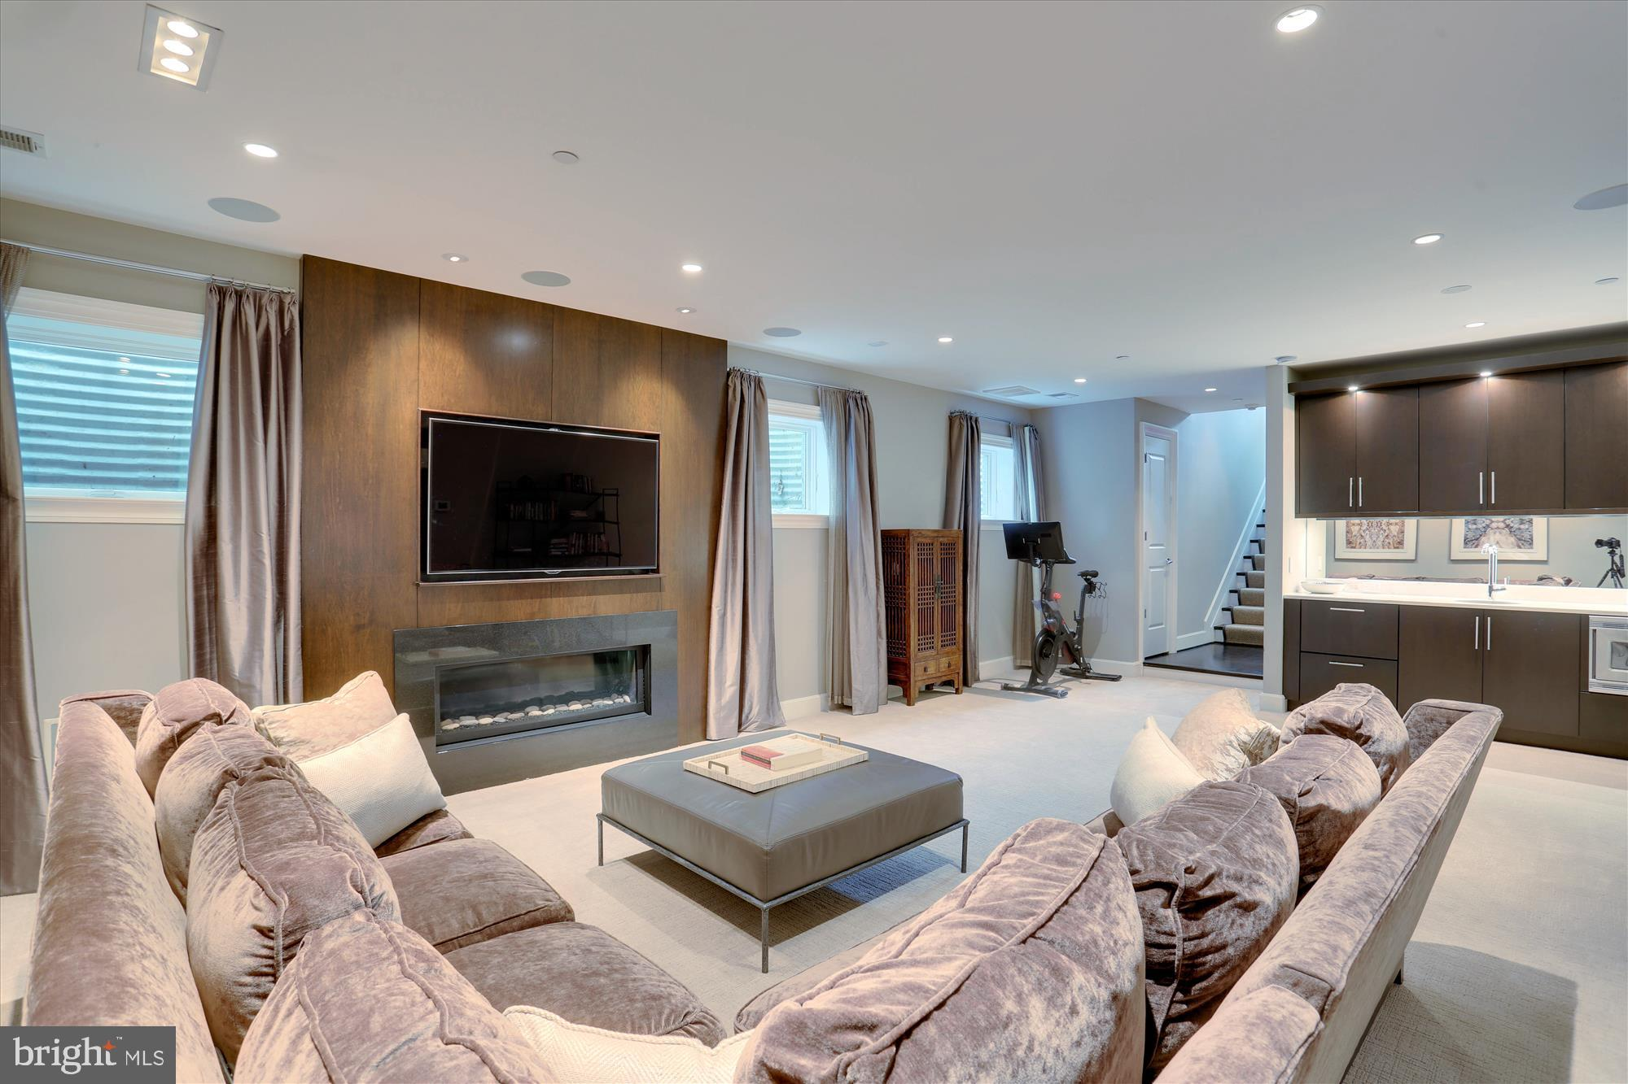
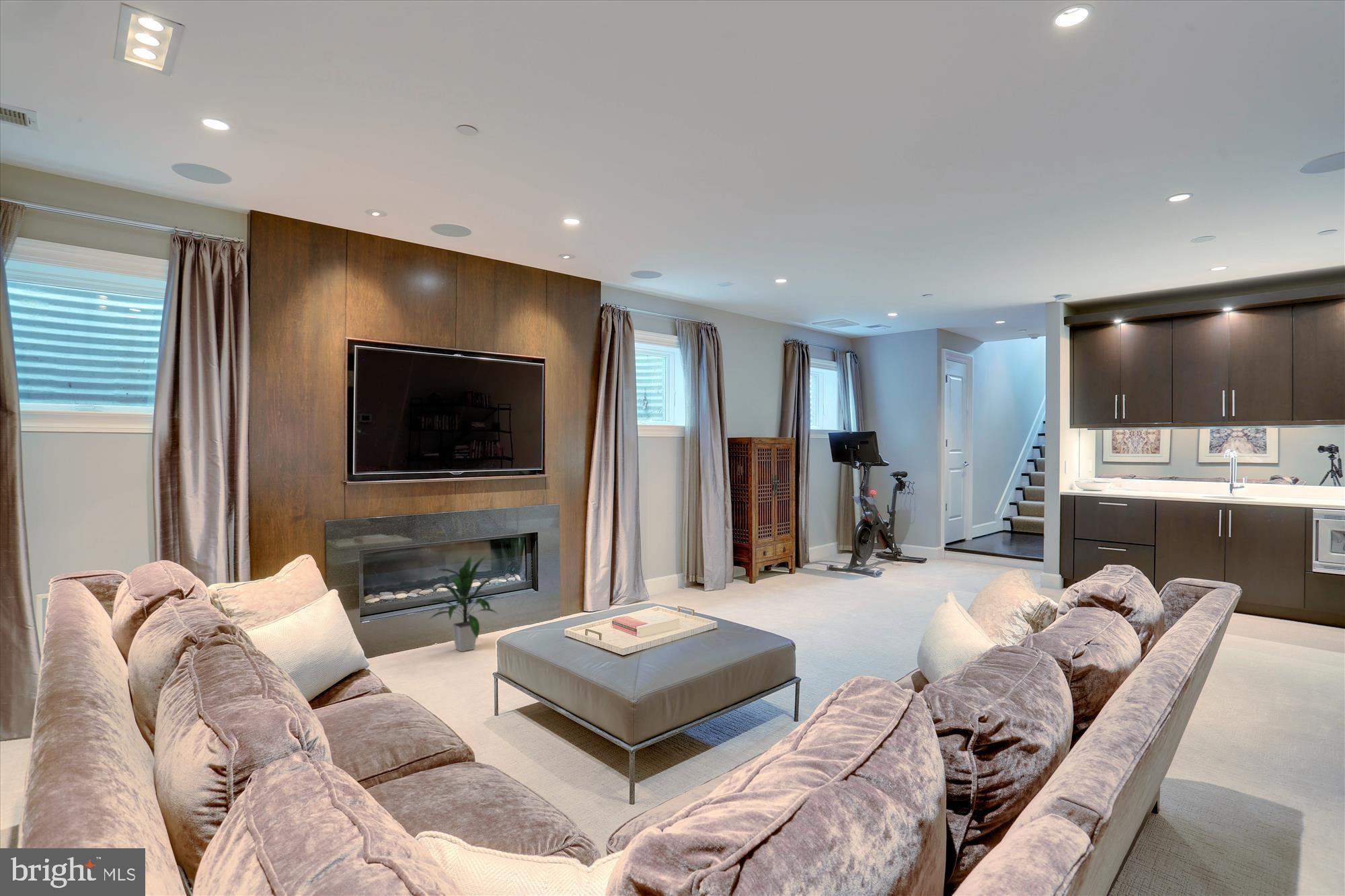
+ indoor plant (465, 603)
